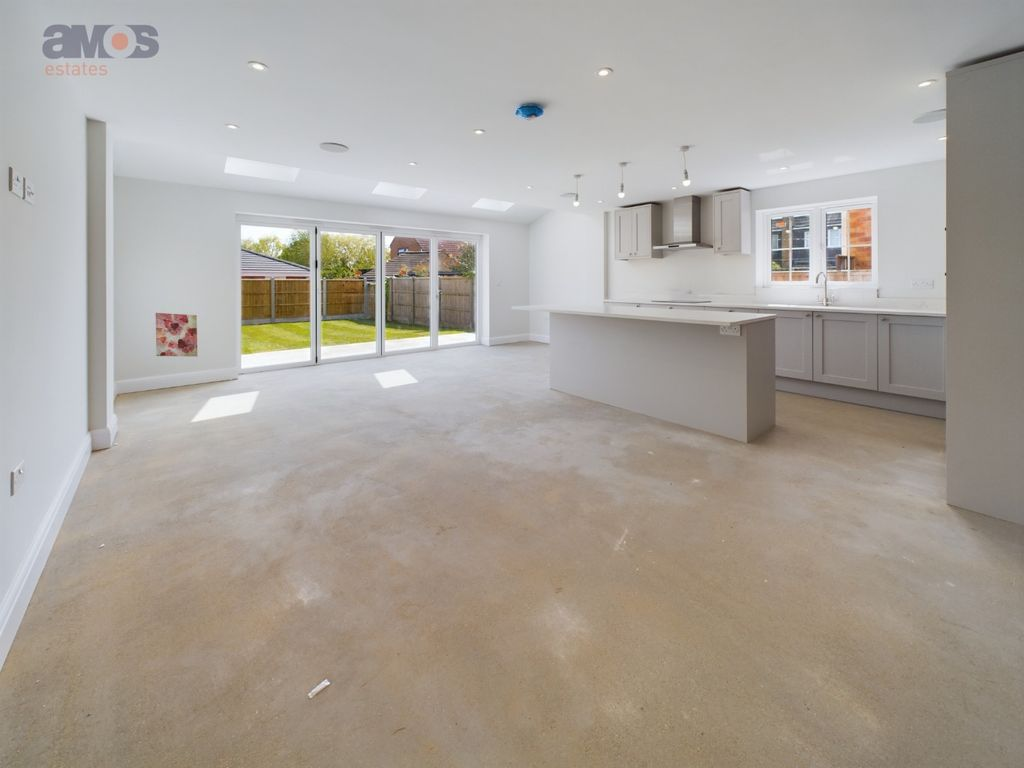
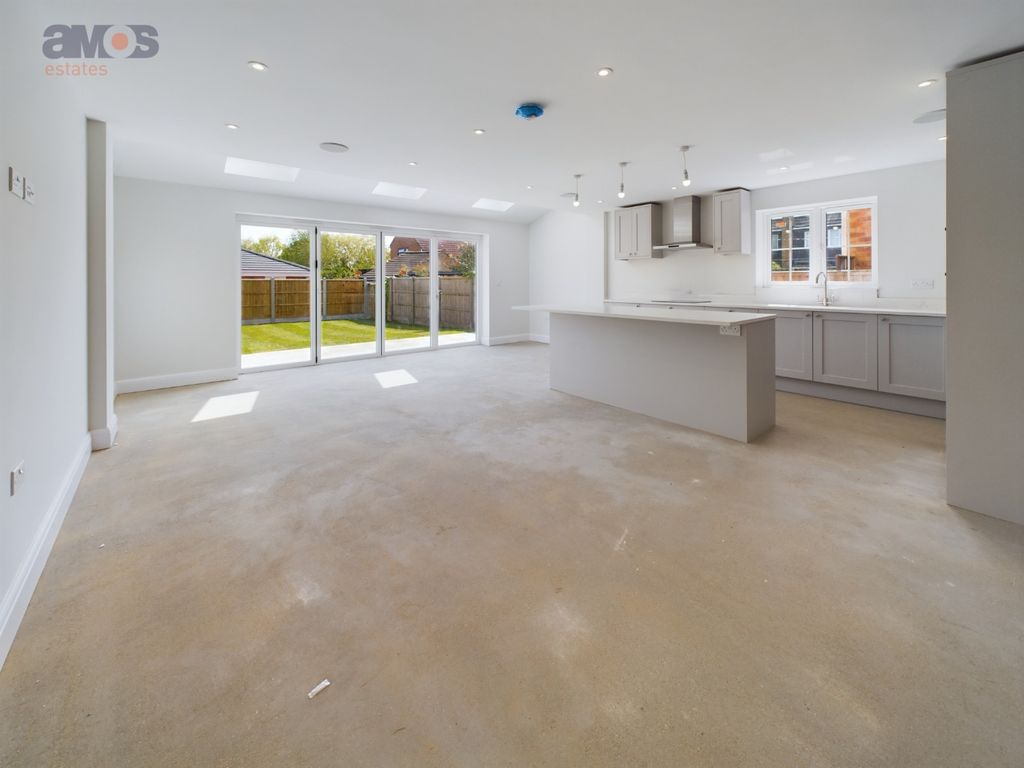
- wall art (176, 335)
